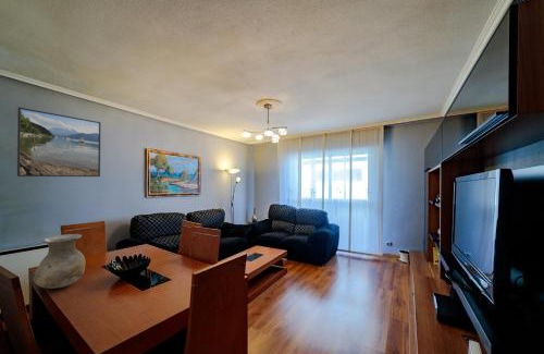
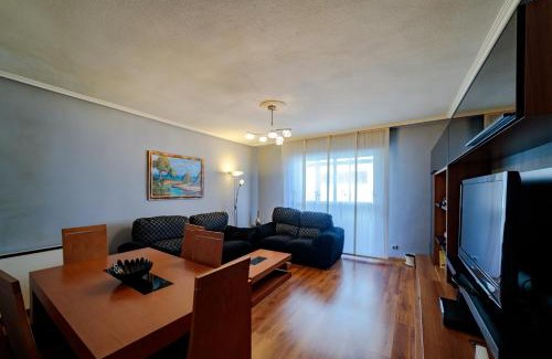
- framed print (63, 146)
- vase (61, 261)
